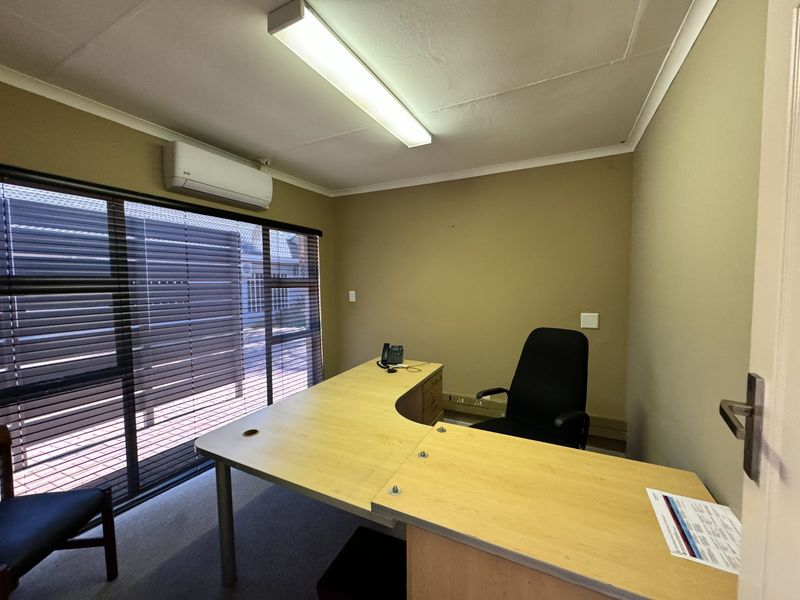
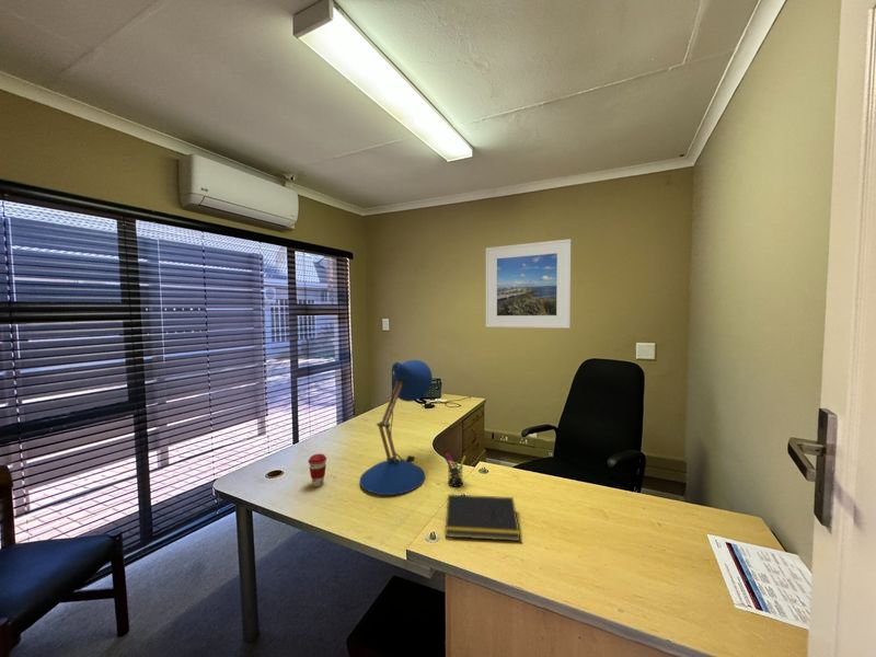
+ pen holder (454, 469)
+ coffee cup (318, 470)
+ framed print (526, 286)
+ desk lamp (392, 417)
+ notepad (481, 516)
